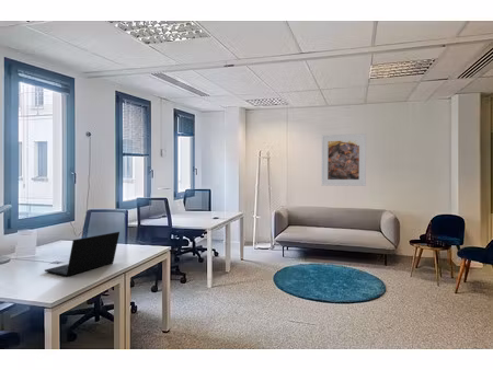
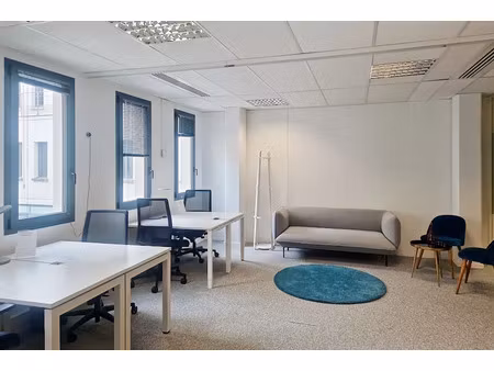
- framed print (343, 160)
- laptop (83, 251)
